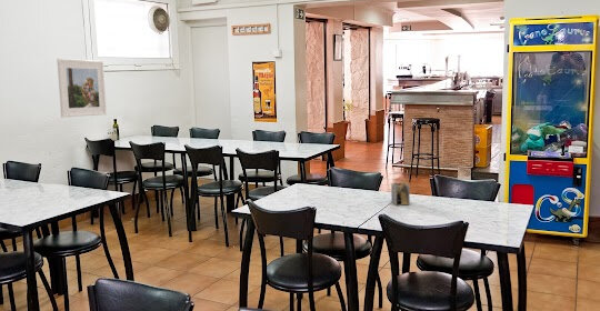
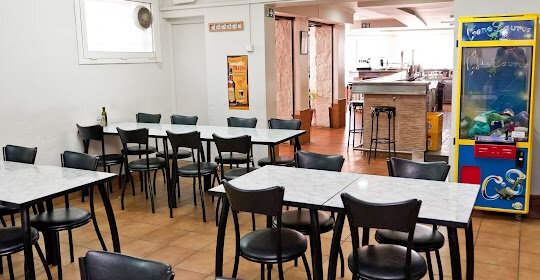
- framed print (82, 88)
- napkin holder (400, 190)
